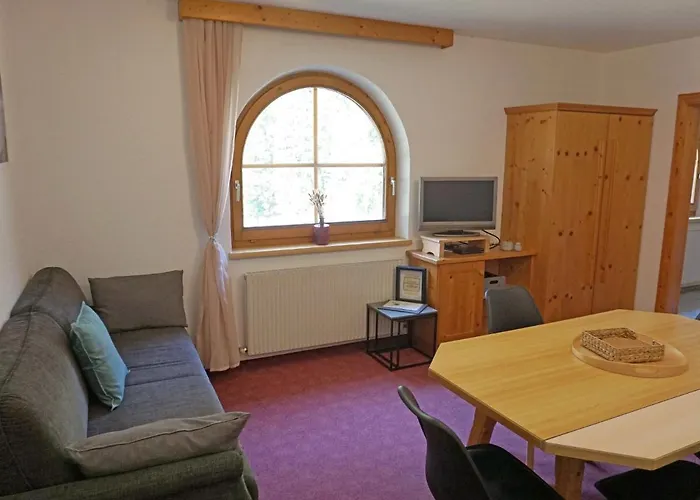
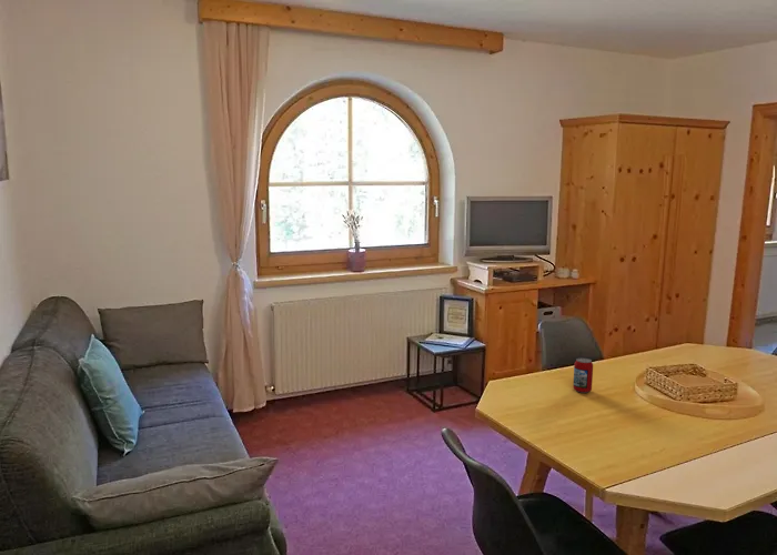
+ beverage can (583, 375)
